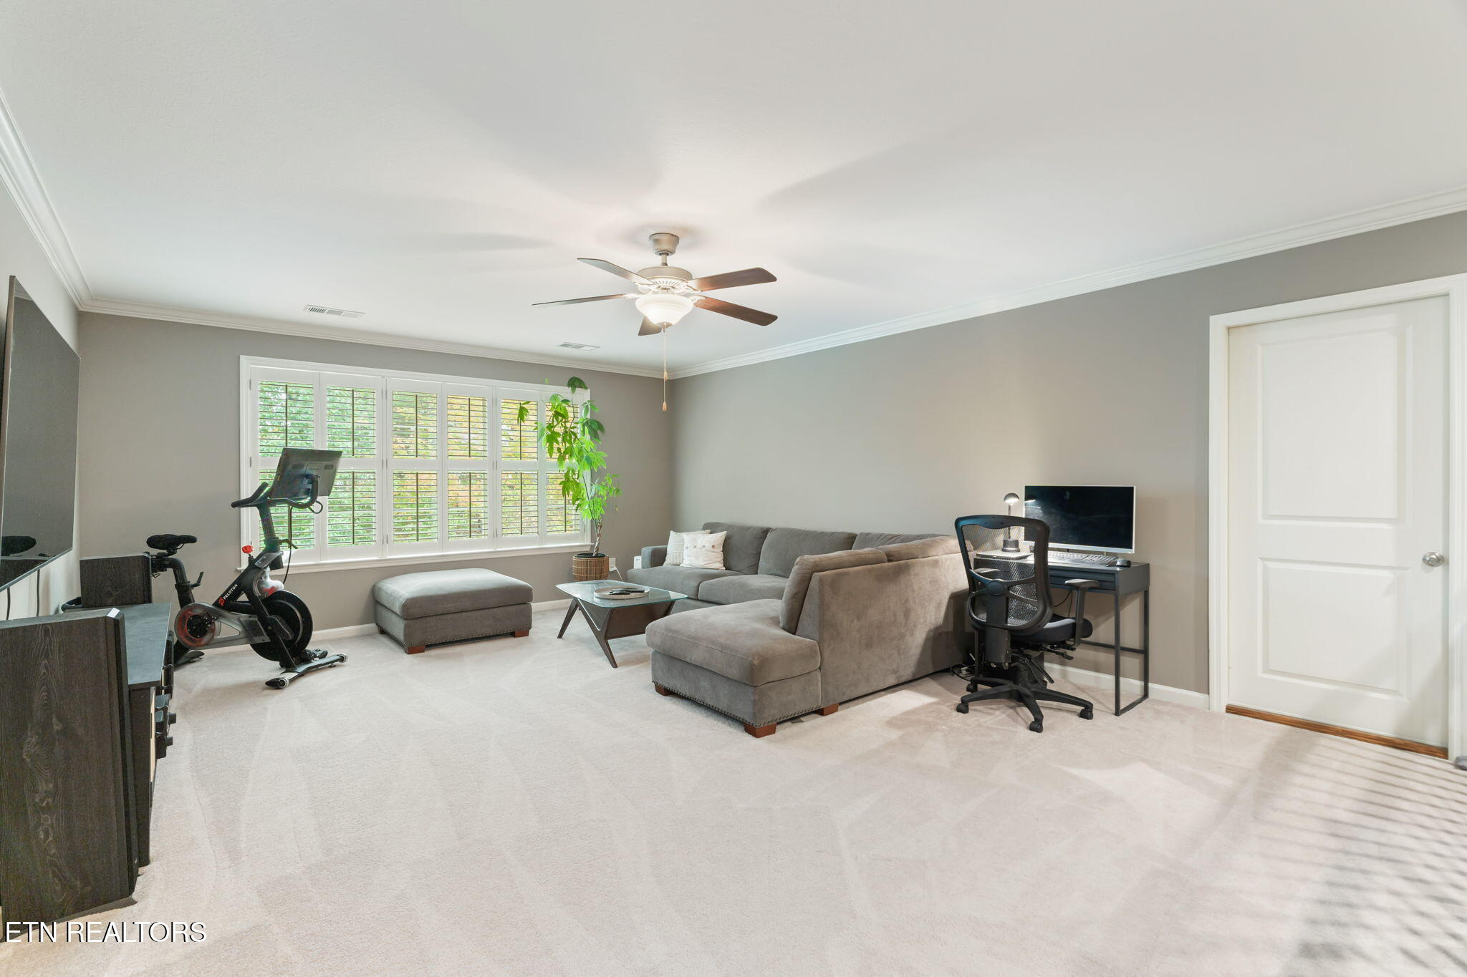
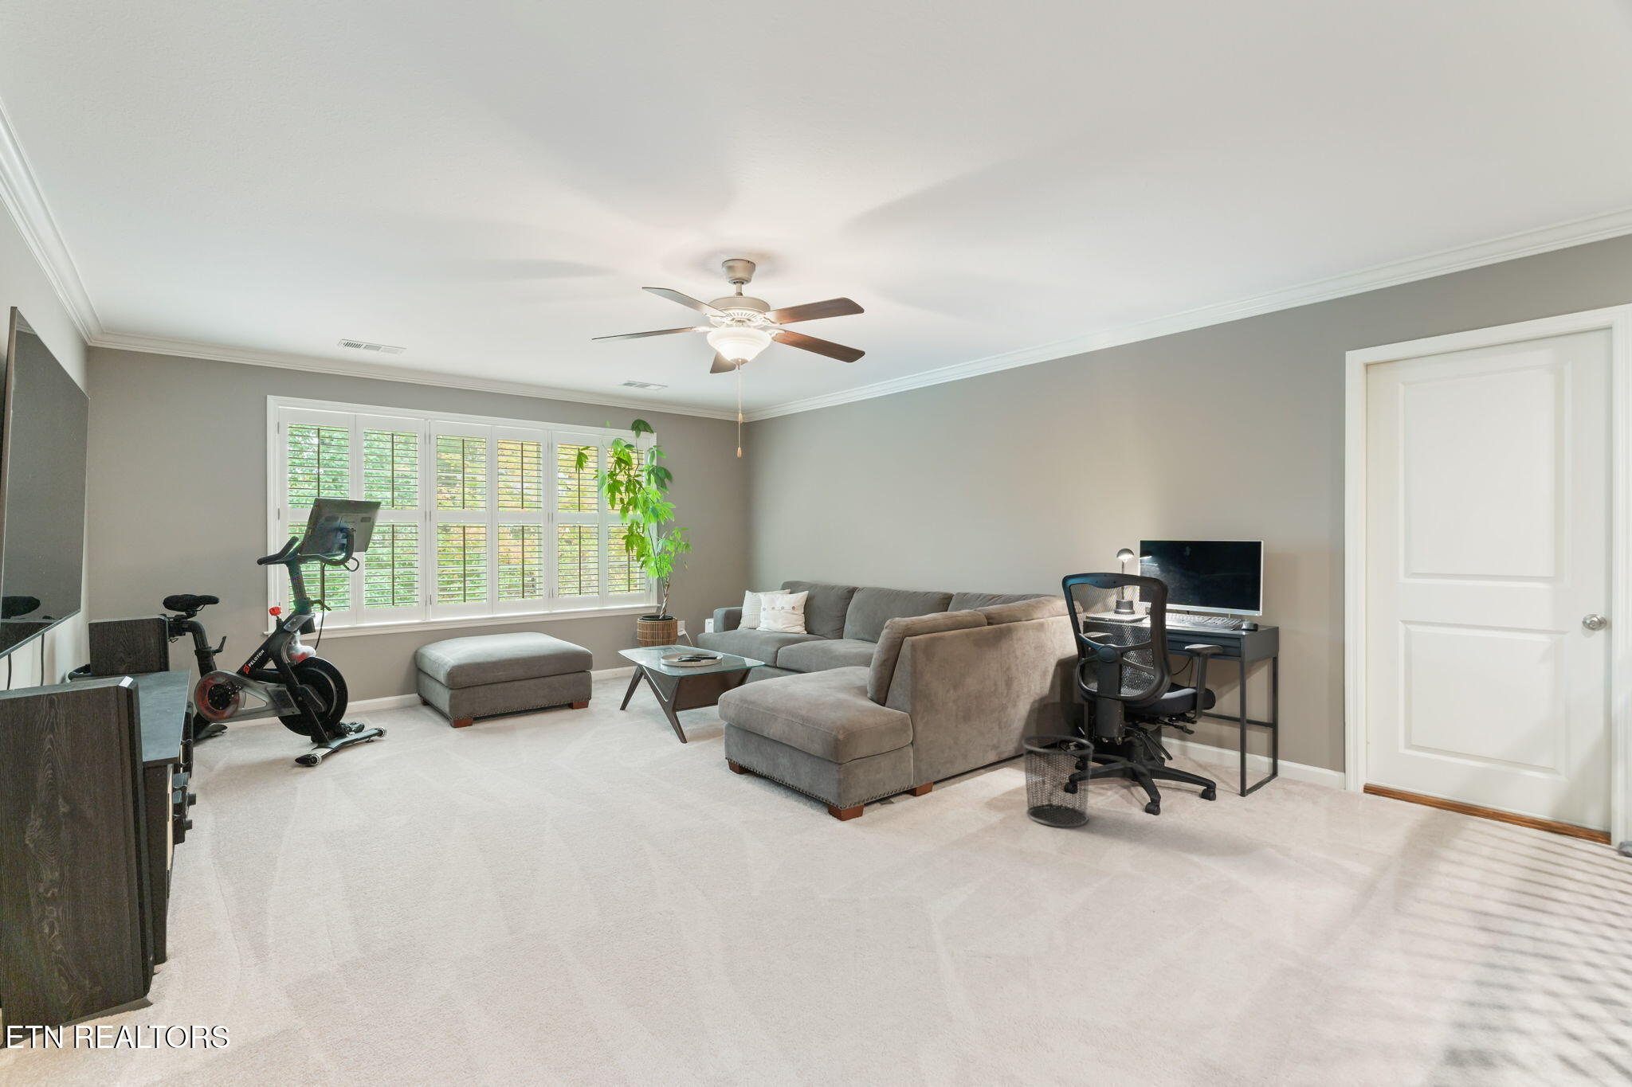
+ waste bin (1057, 780)
